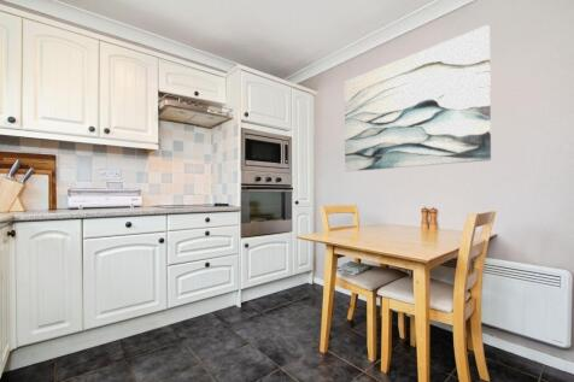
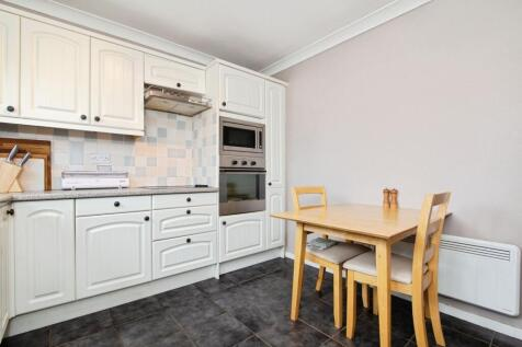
- wall art (403, 112)
